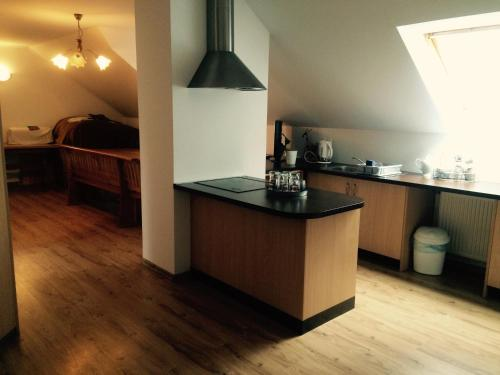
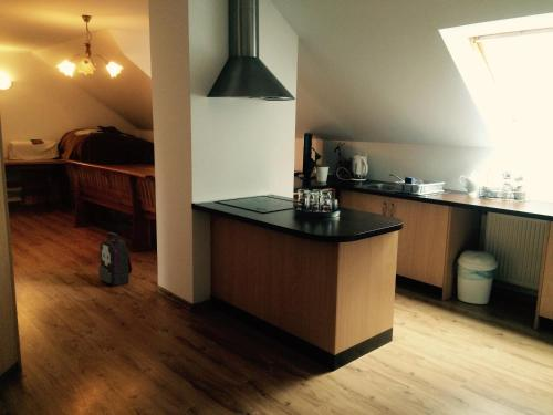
+ backpack (115, 257)
